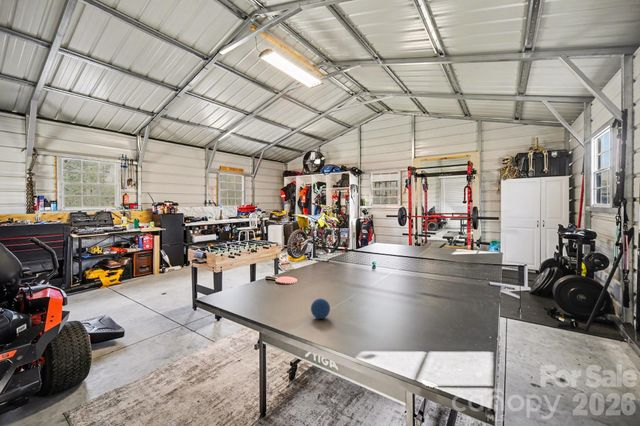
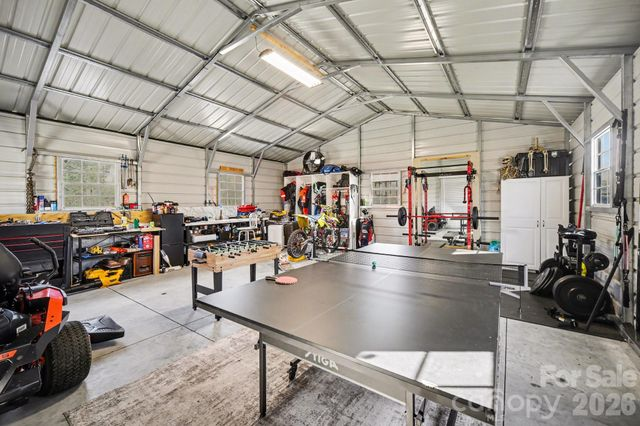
- ball (320, 308)
